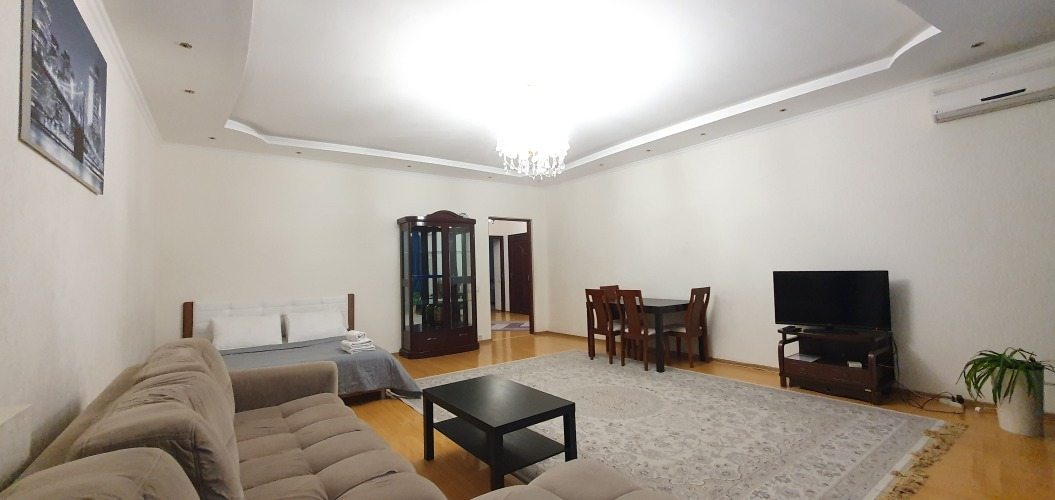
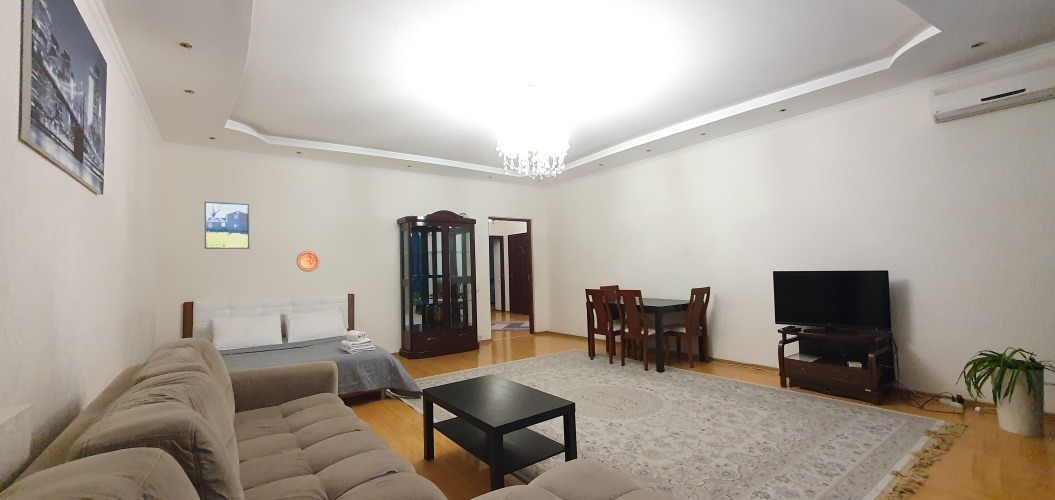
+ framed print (227, 225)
+ decorative plate (308, 261)
